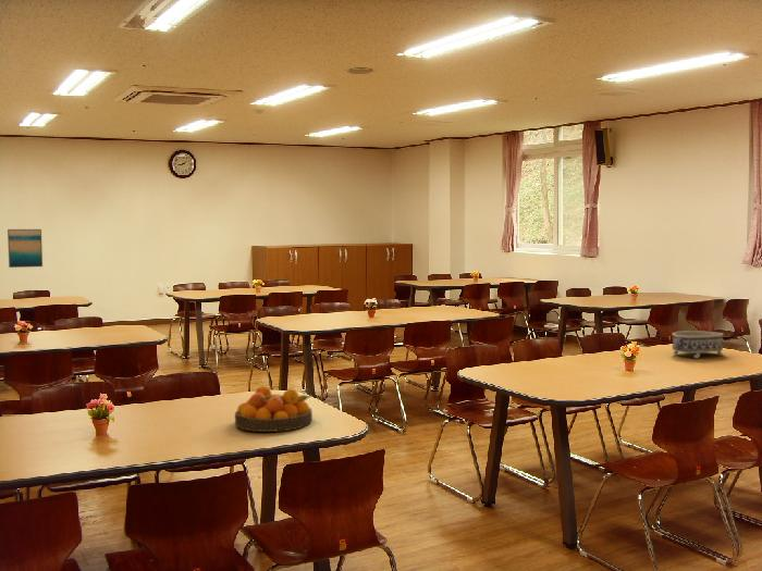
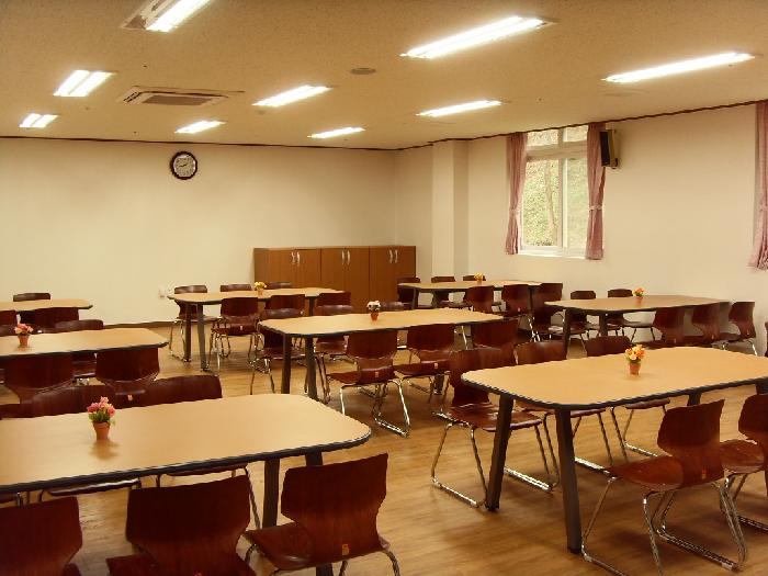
- decorative bowl (697, 344)
- wall art (25, 248)
- fruit bowl (273, 406)
